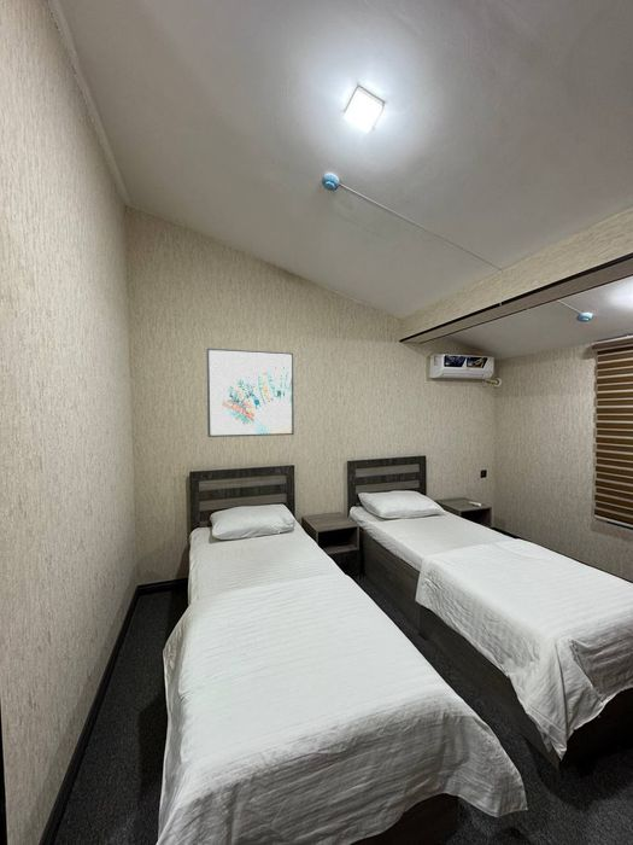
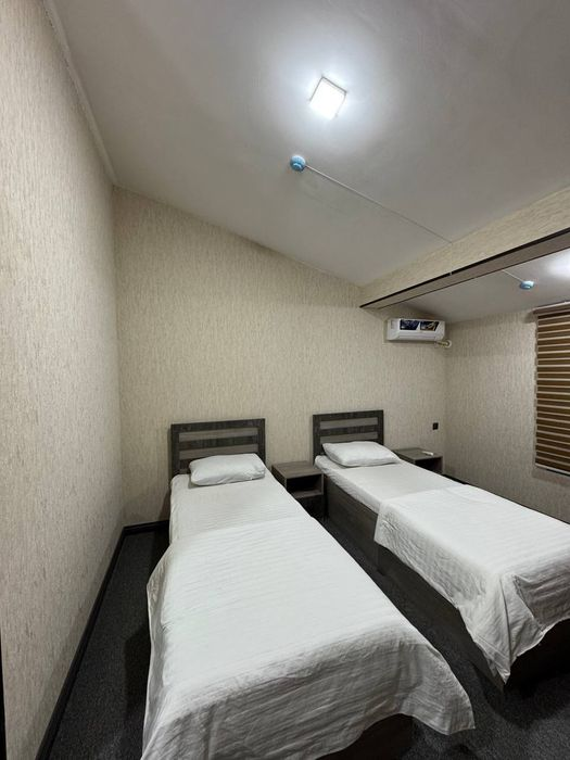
- wall art (251, 394)
